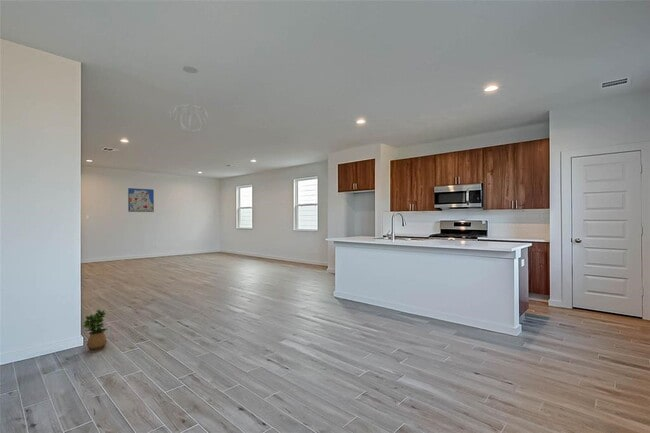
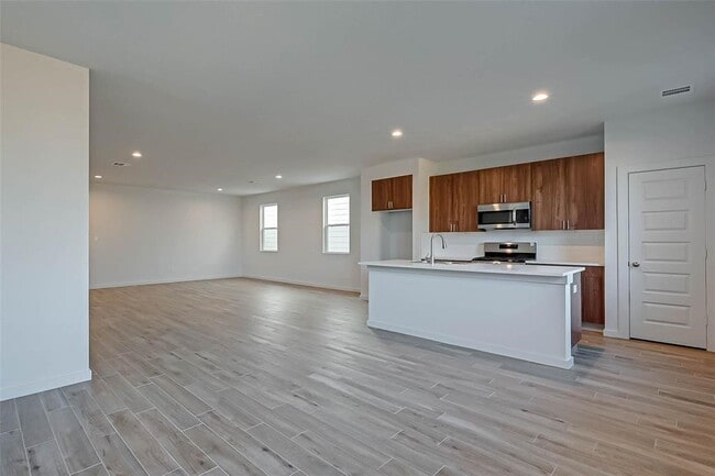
- potted plant (94, 329)
- wall art (141, 200)
- chandelier (188, 102)
